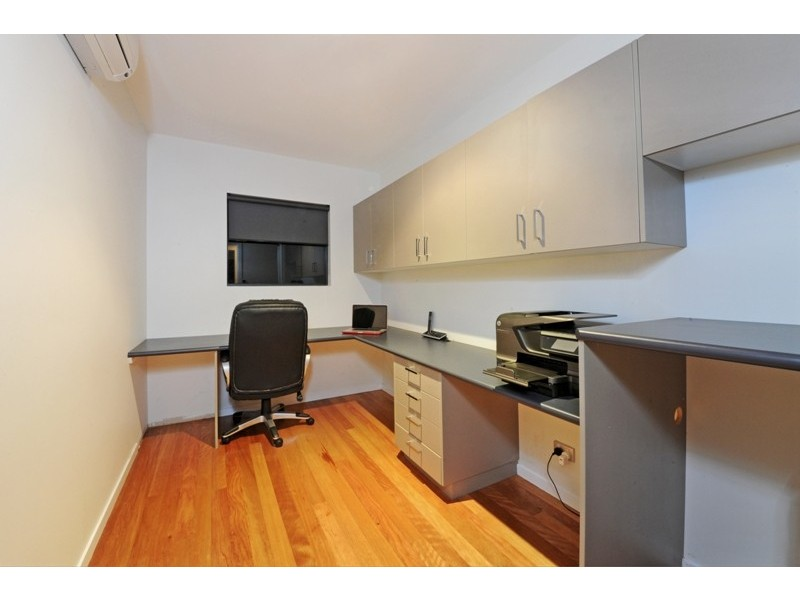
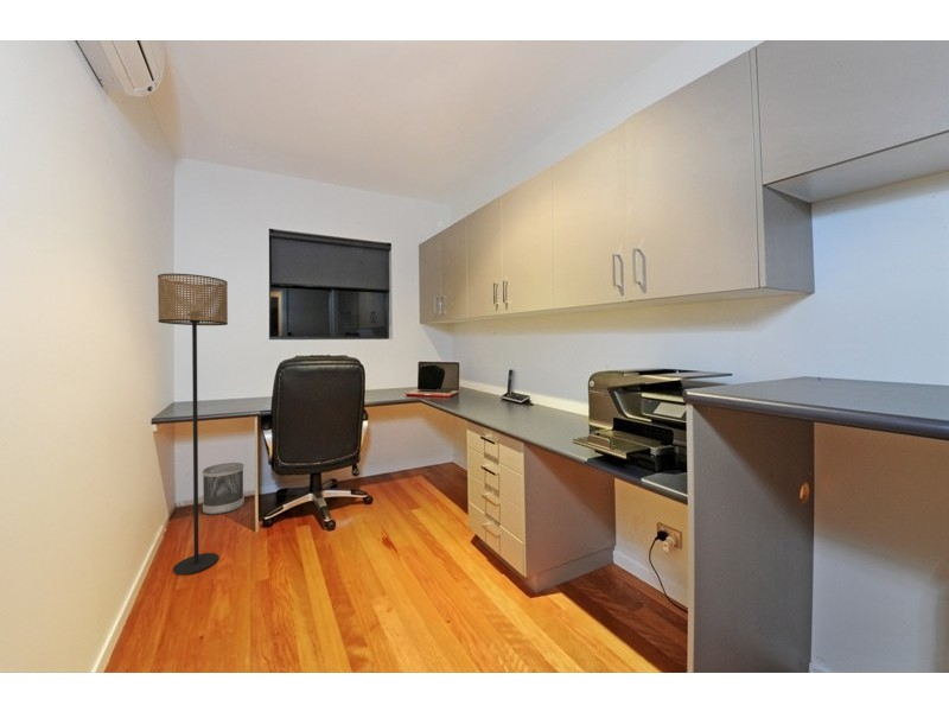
+ wastebasket (223, 487)
+ floor lamp (195, 421)
